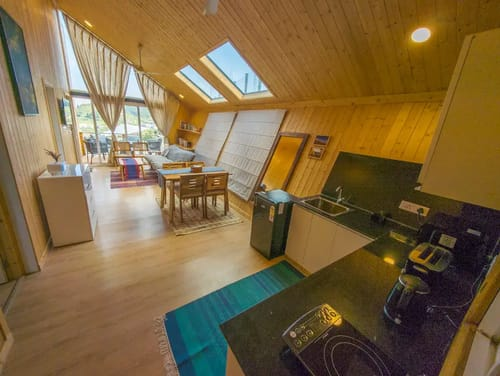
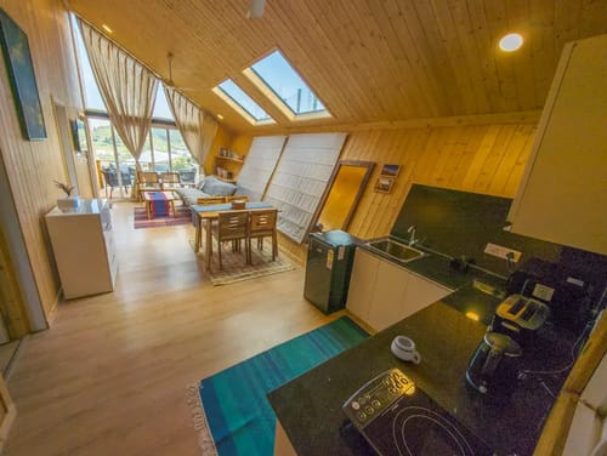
+ mug (407, 349)
